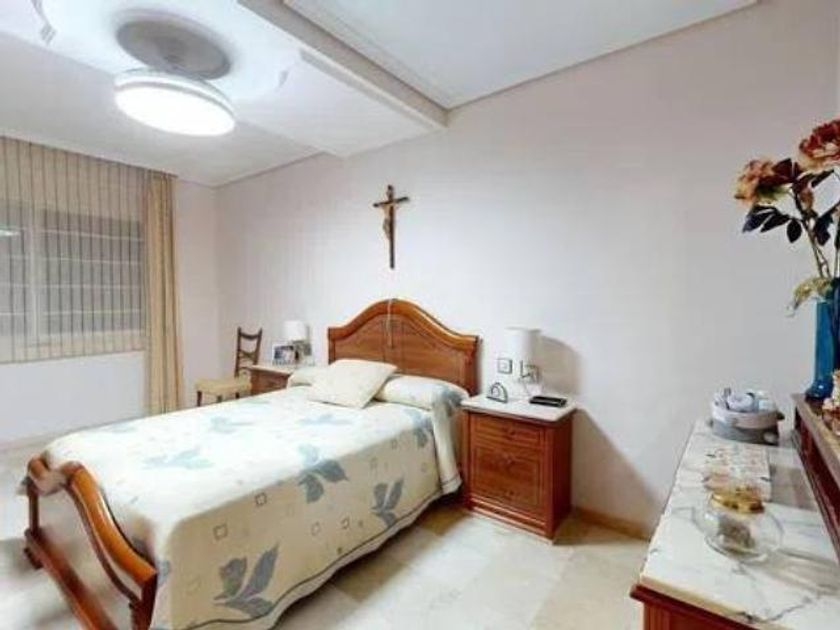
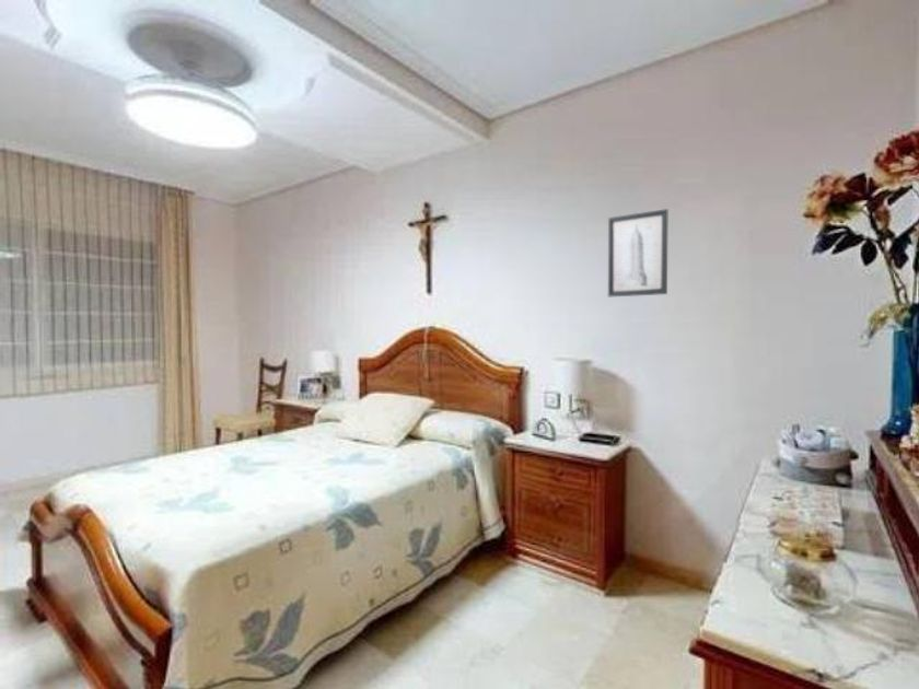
+ wall art (637, 254)
